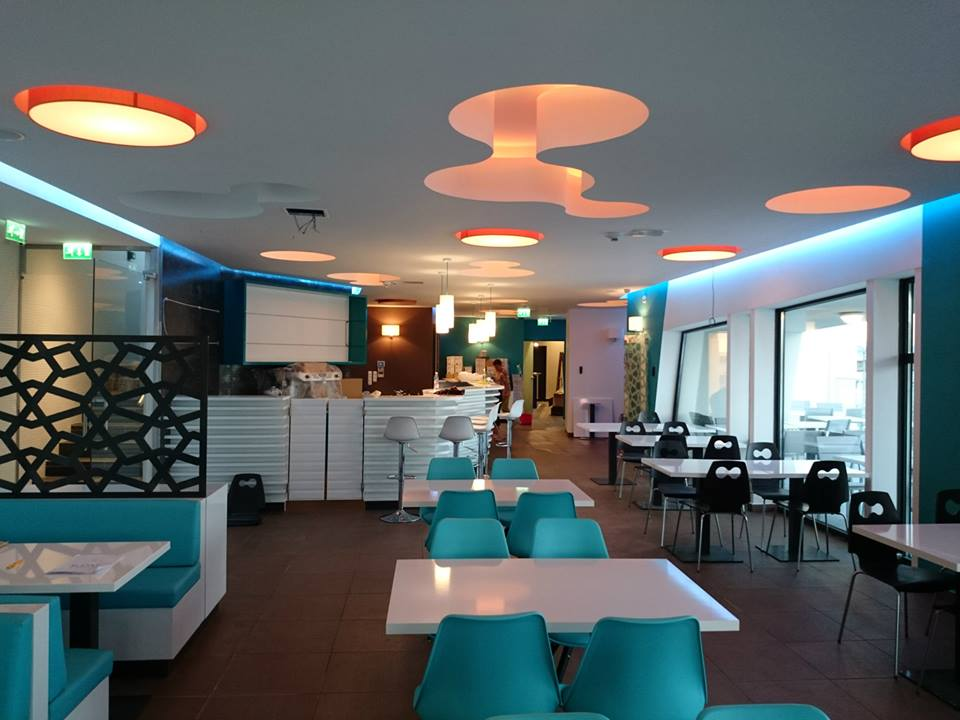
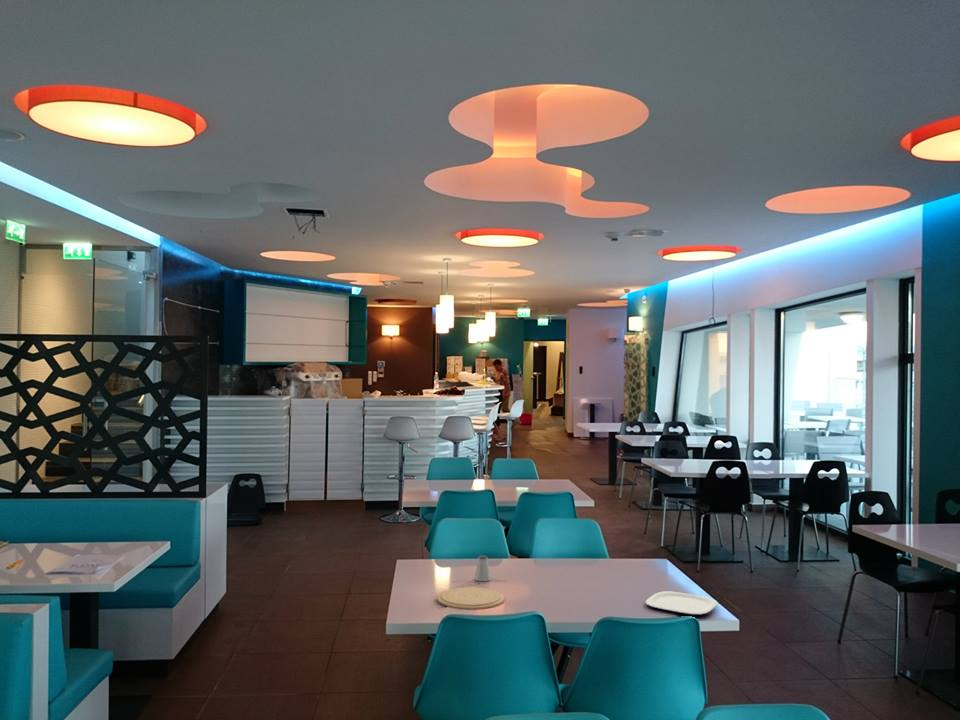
+ plate (470, 597)
+ plate (681, 603)
+ saltshaker (482, 567)
